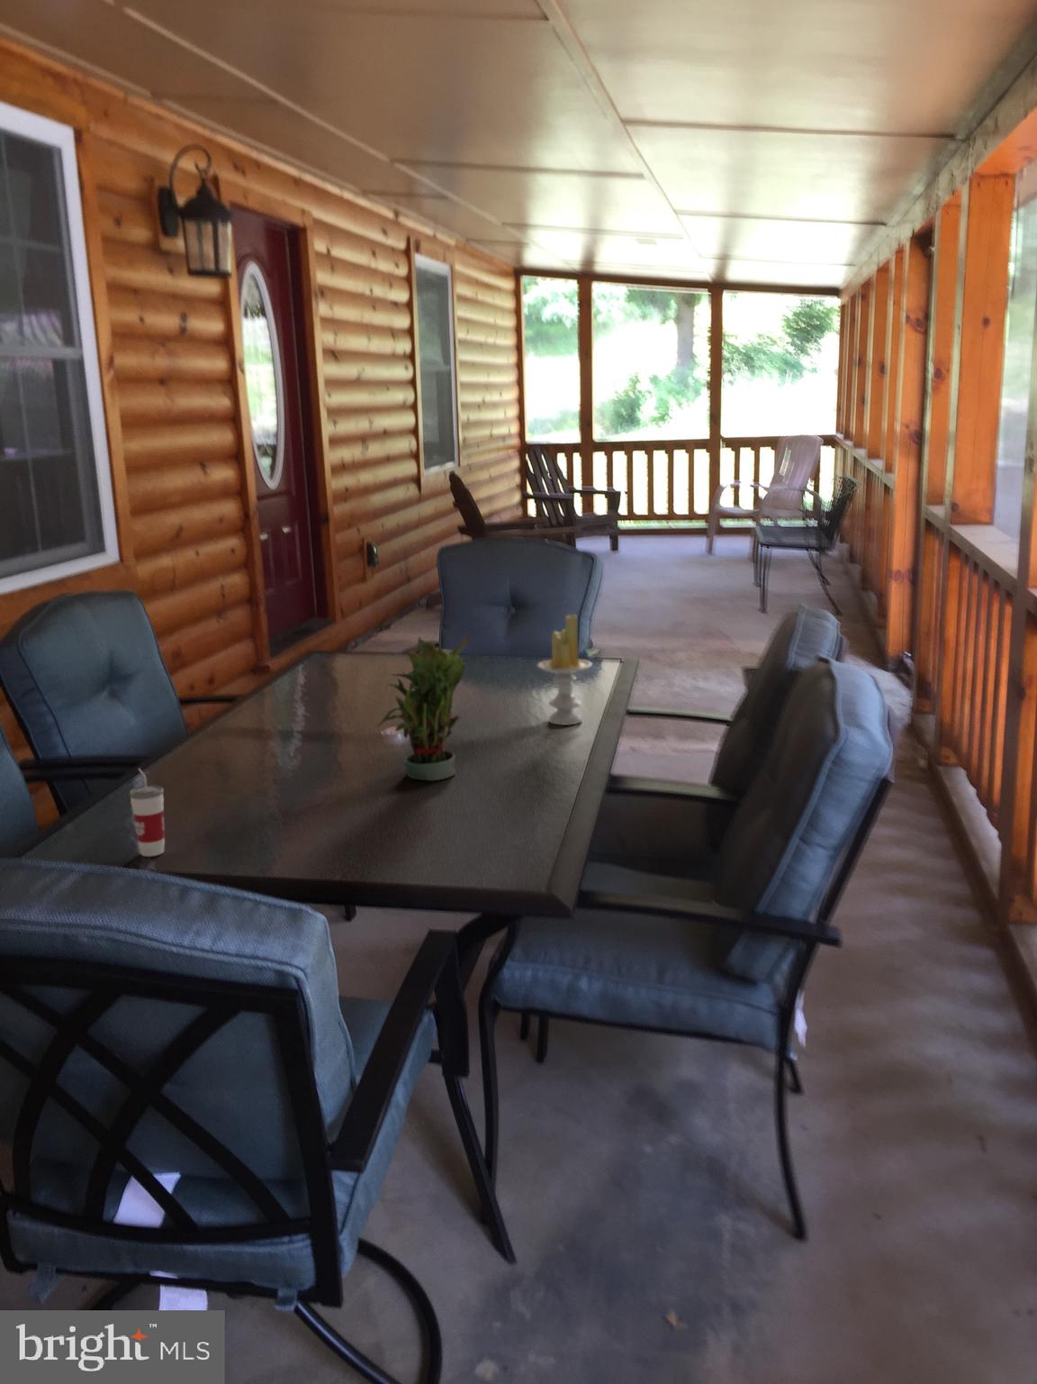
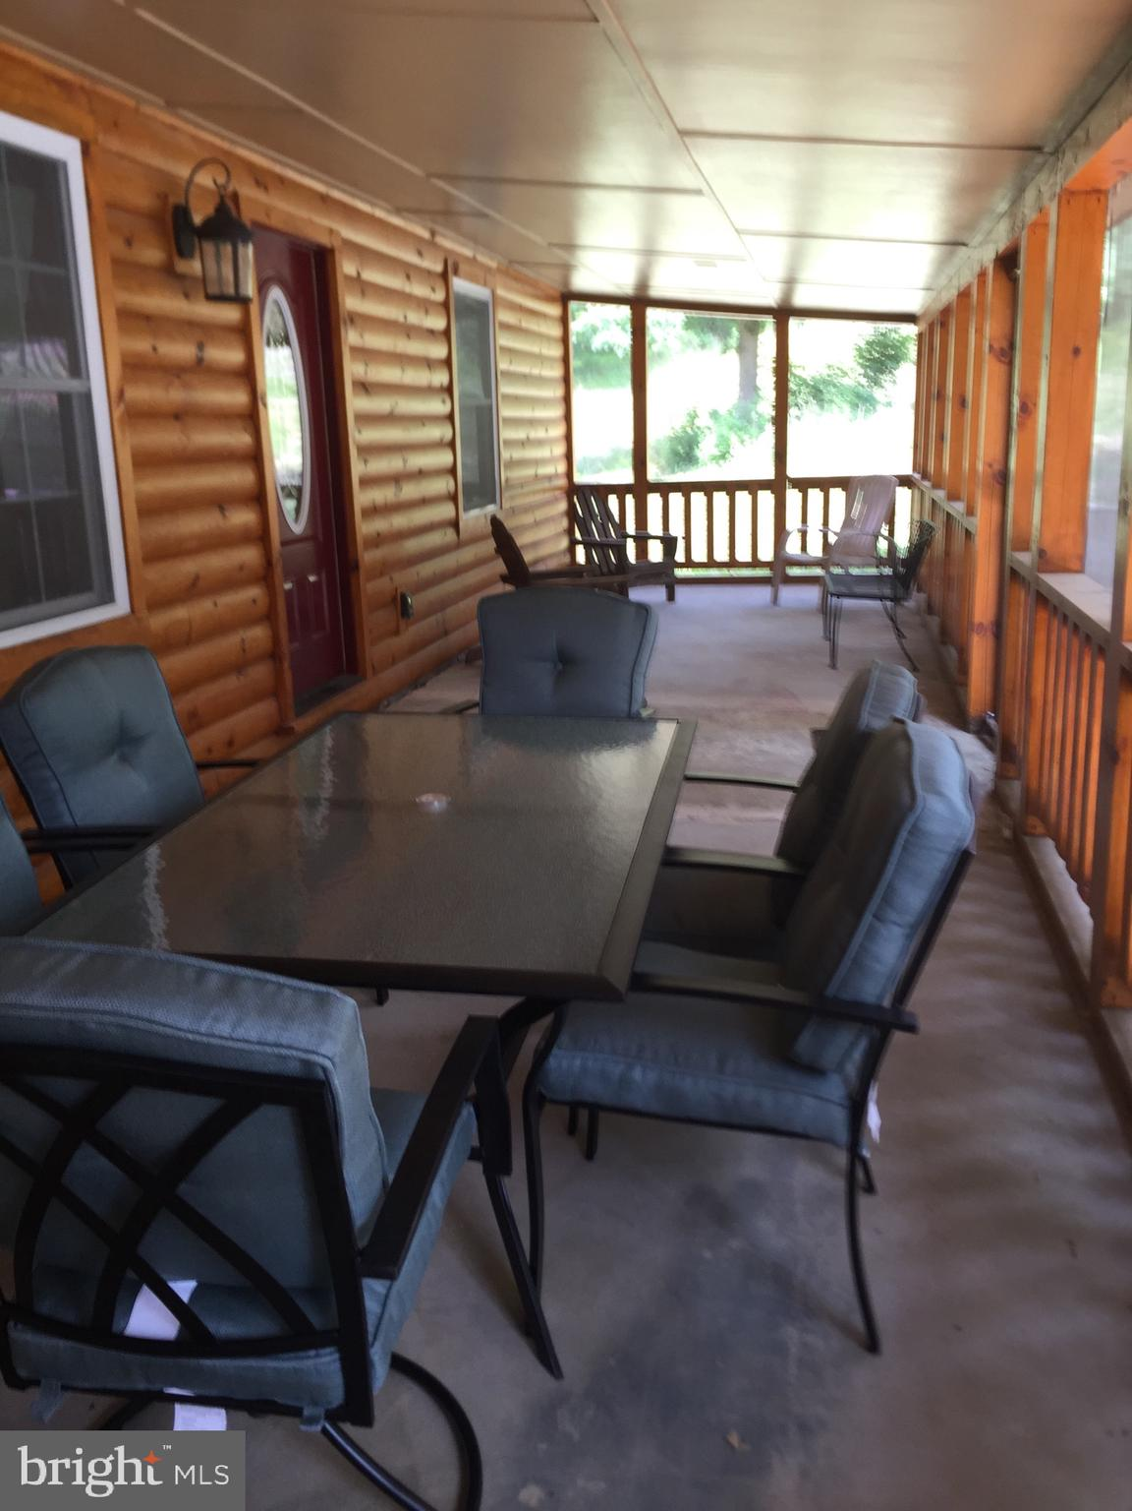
- potted plant (423, 705)
- cup (148, 810)
- candle (564, 668)
